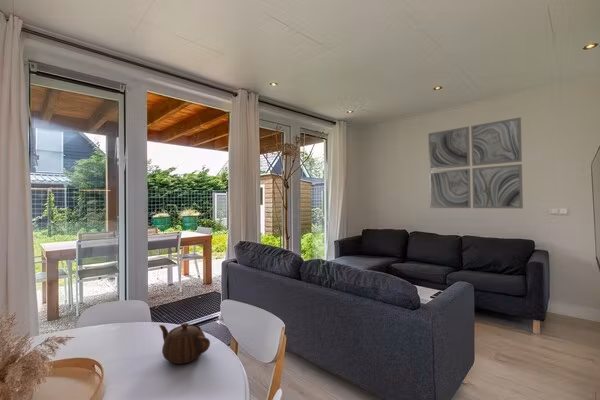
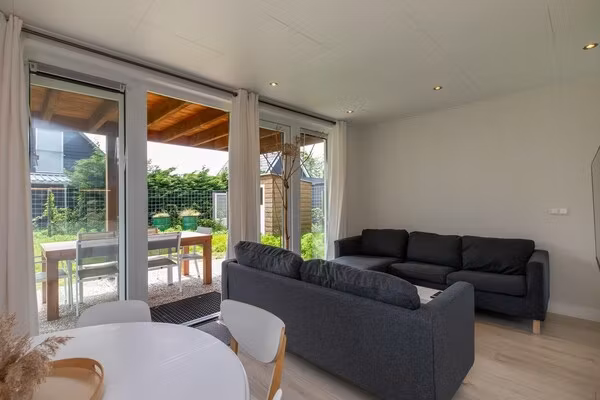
- wall art (472, 168)
- teapot (183, 339)
